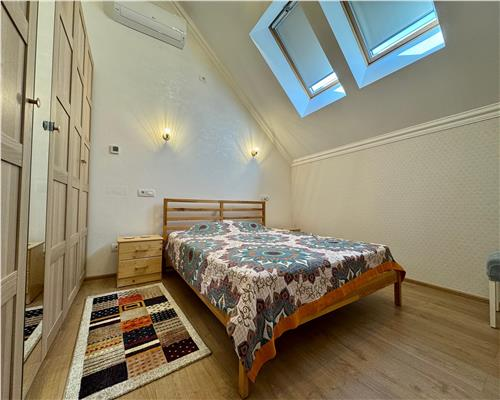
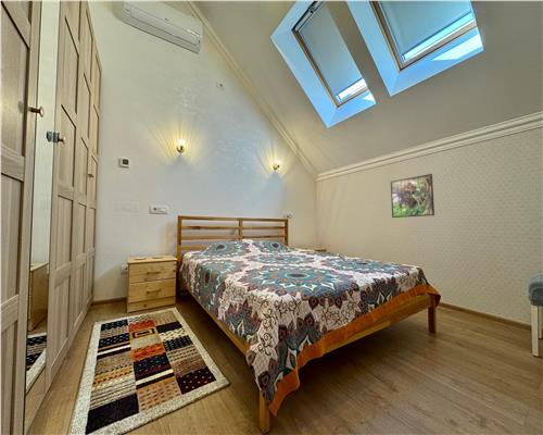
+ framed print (411, 197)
